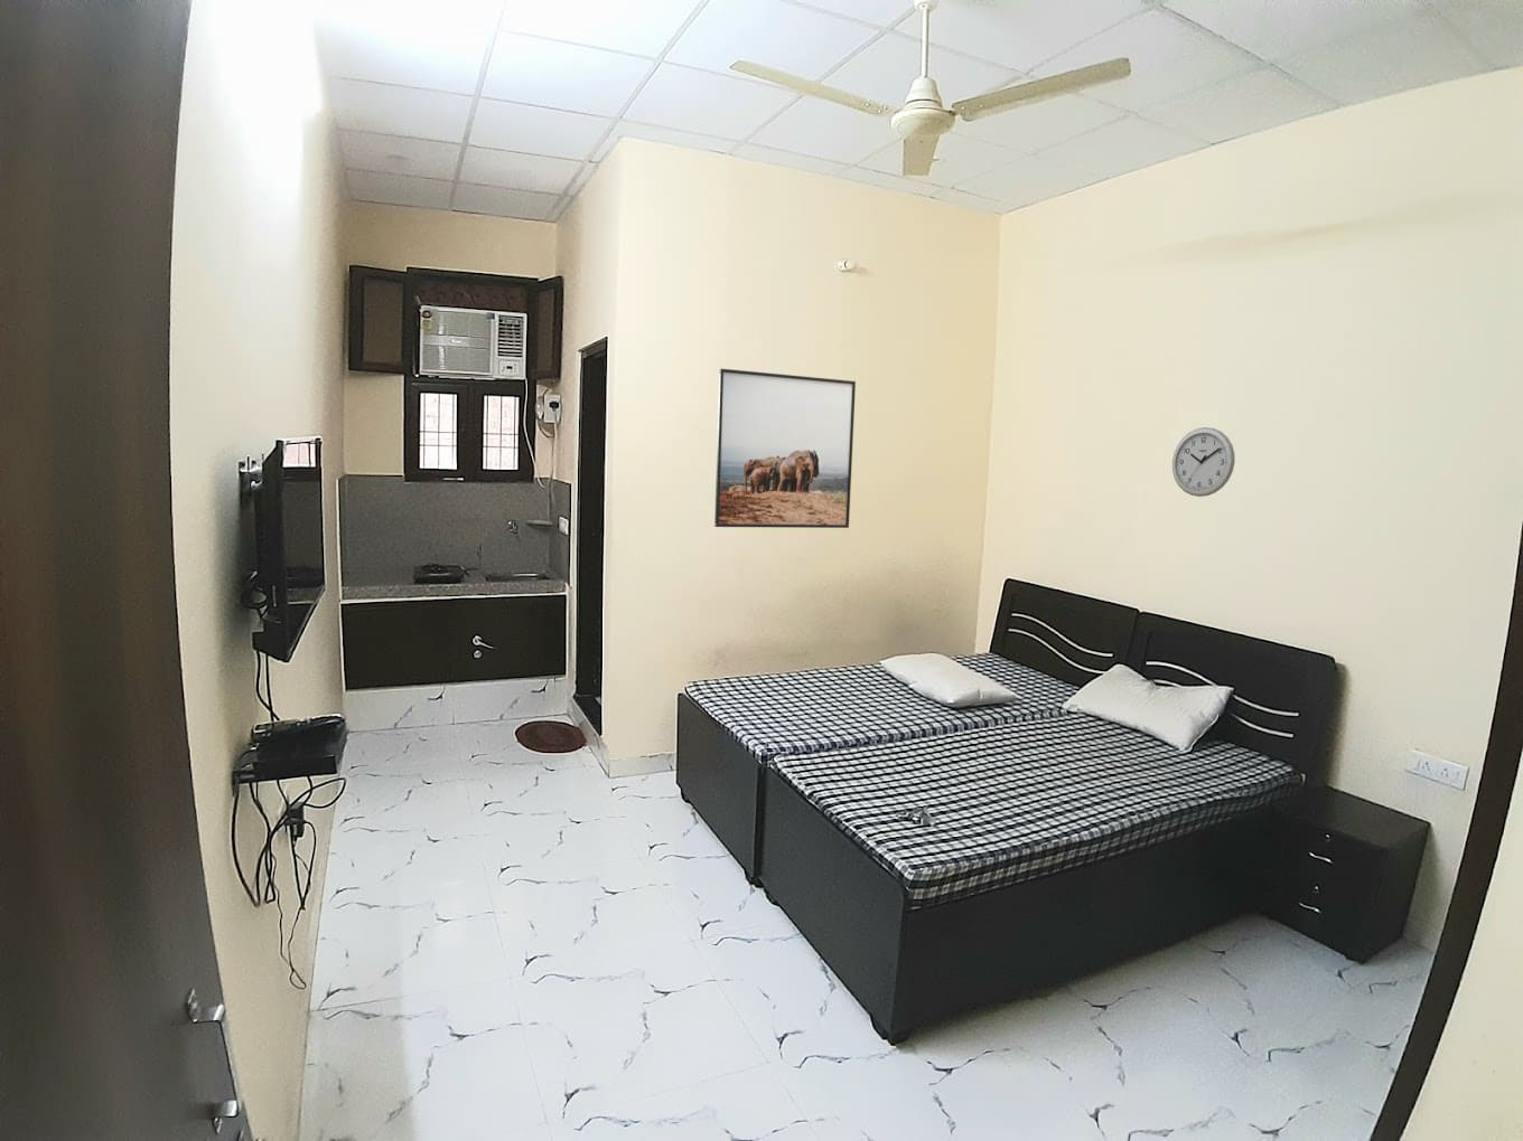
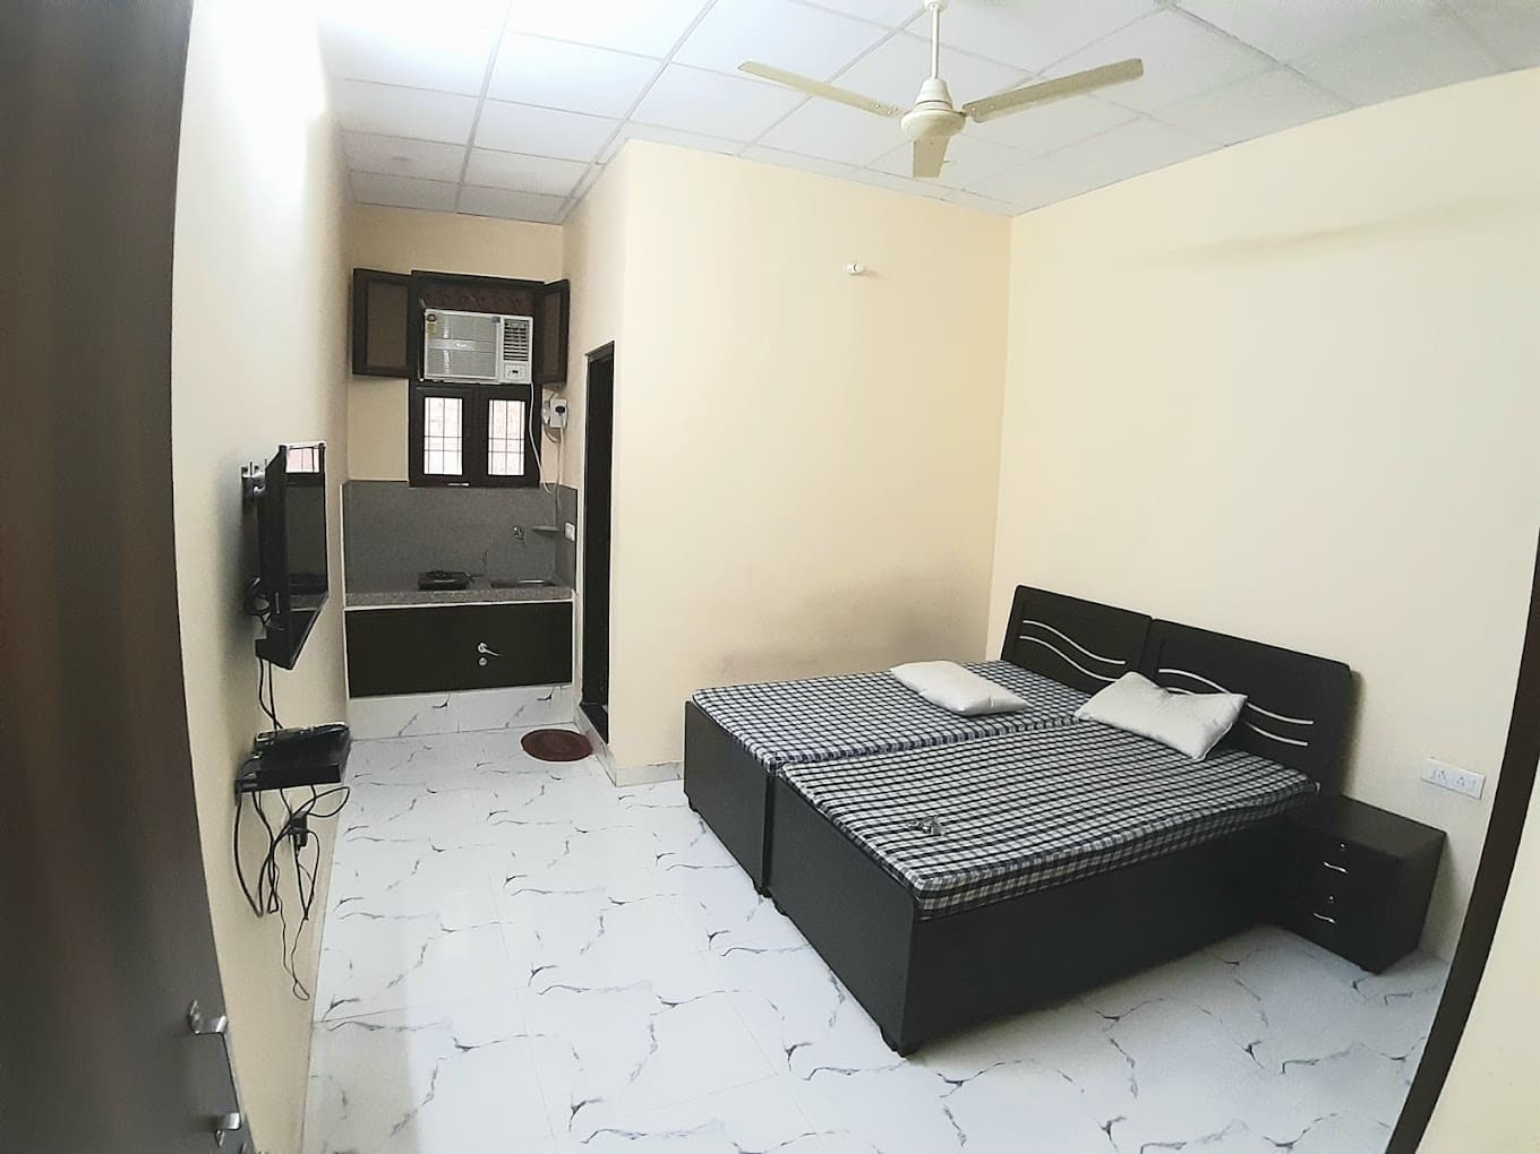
- wall clock (1200, 461)
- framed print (787, 452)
